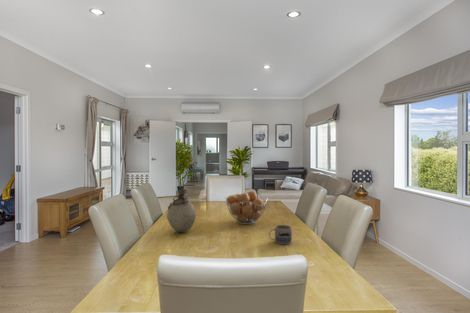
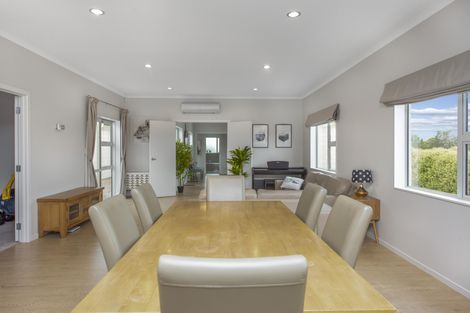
- vase (181, 210)
- mug (280, 234)
- fruit basket (246, 206)
